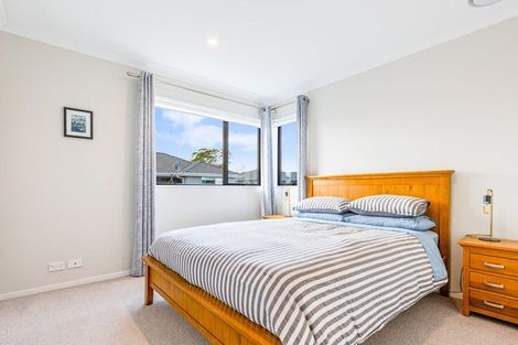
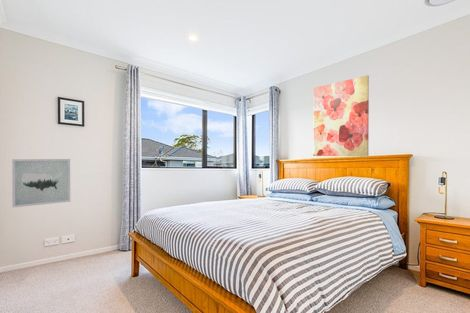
+ wall art (43, 181)
+ wall art (338, 119)
